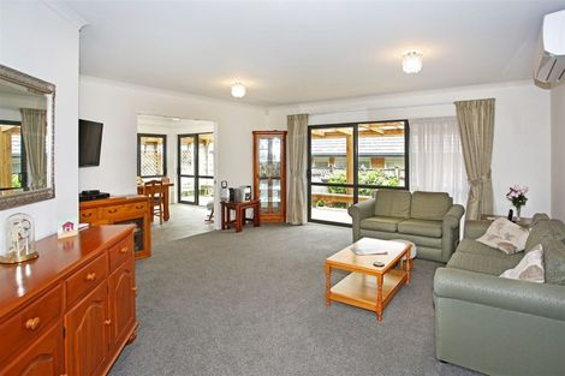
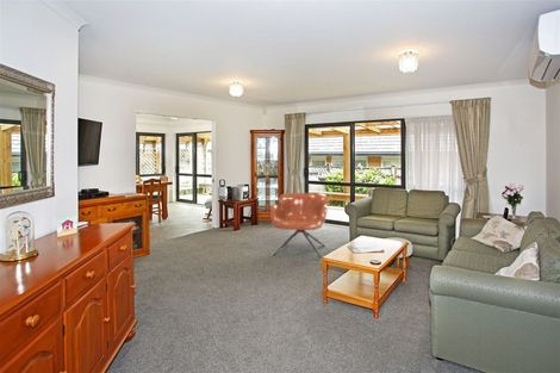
+ armchair (300, 222)
